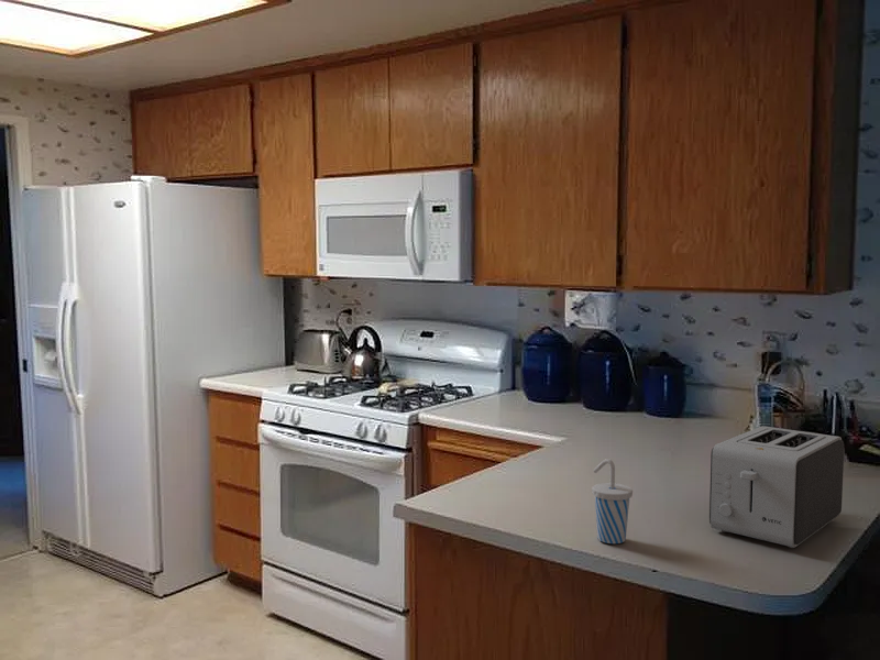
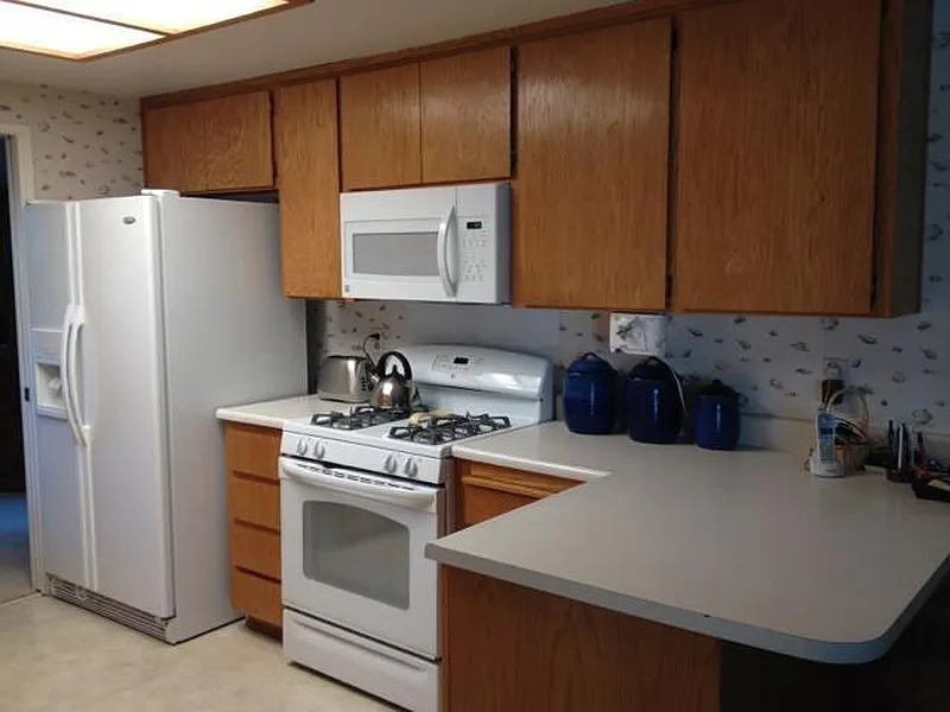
- cup (610, 499)
- toaster (774, 484)
